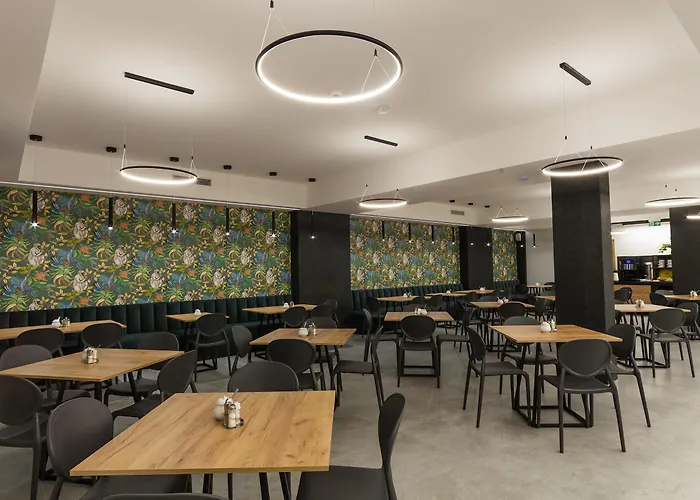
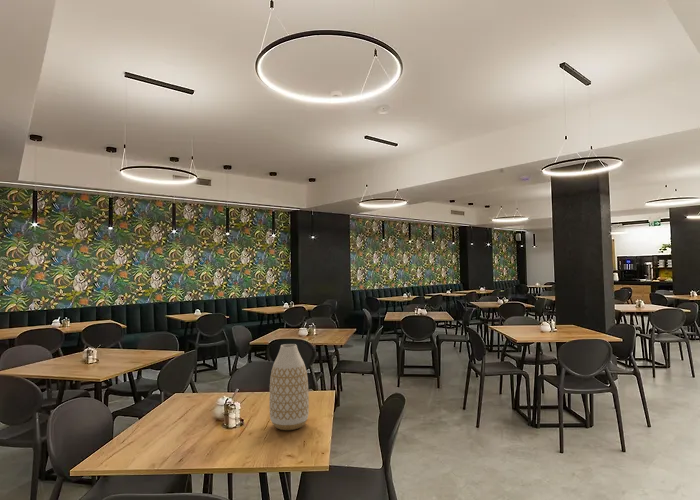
+ vase (289, 385)
